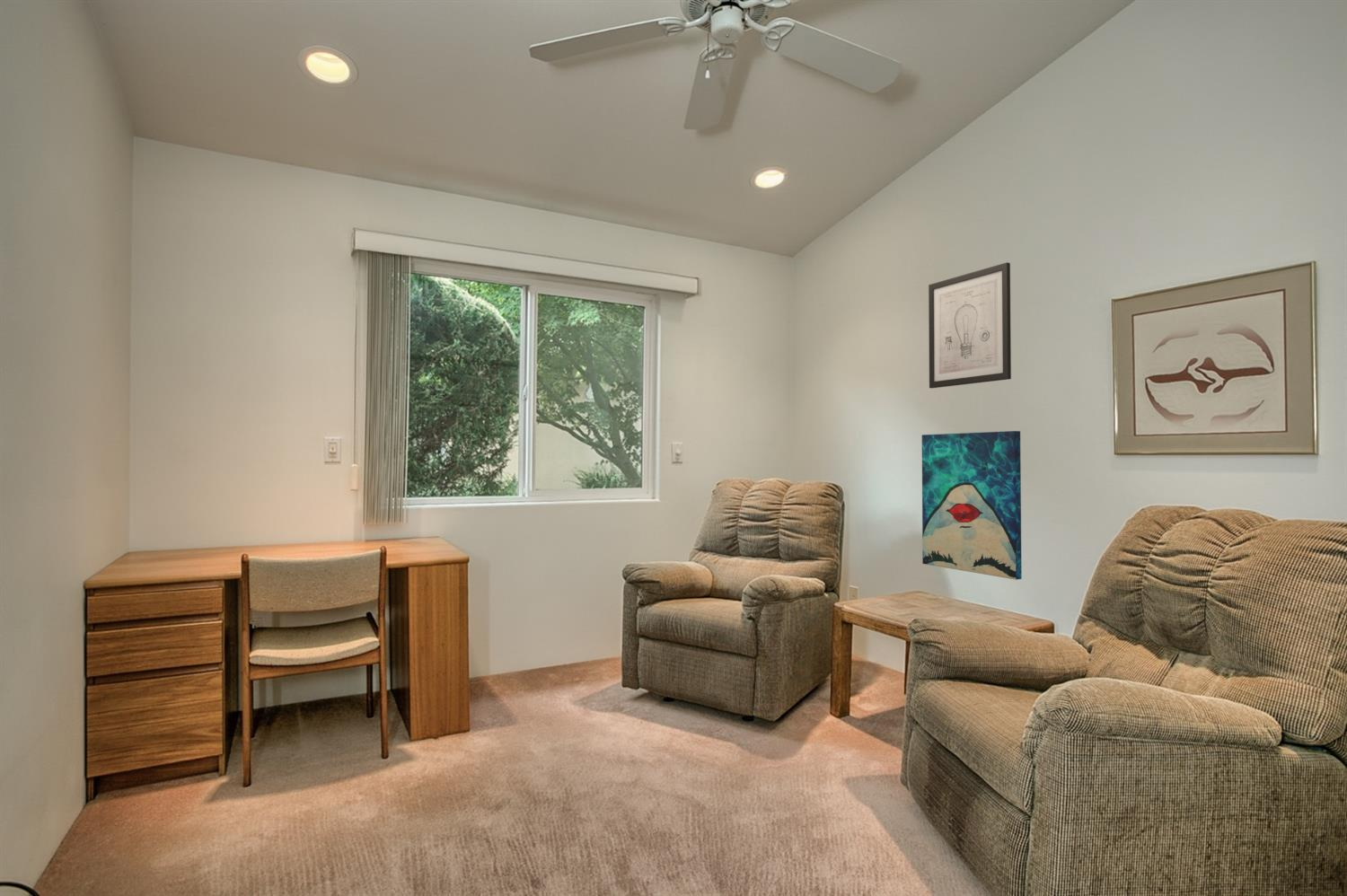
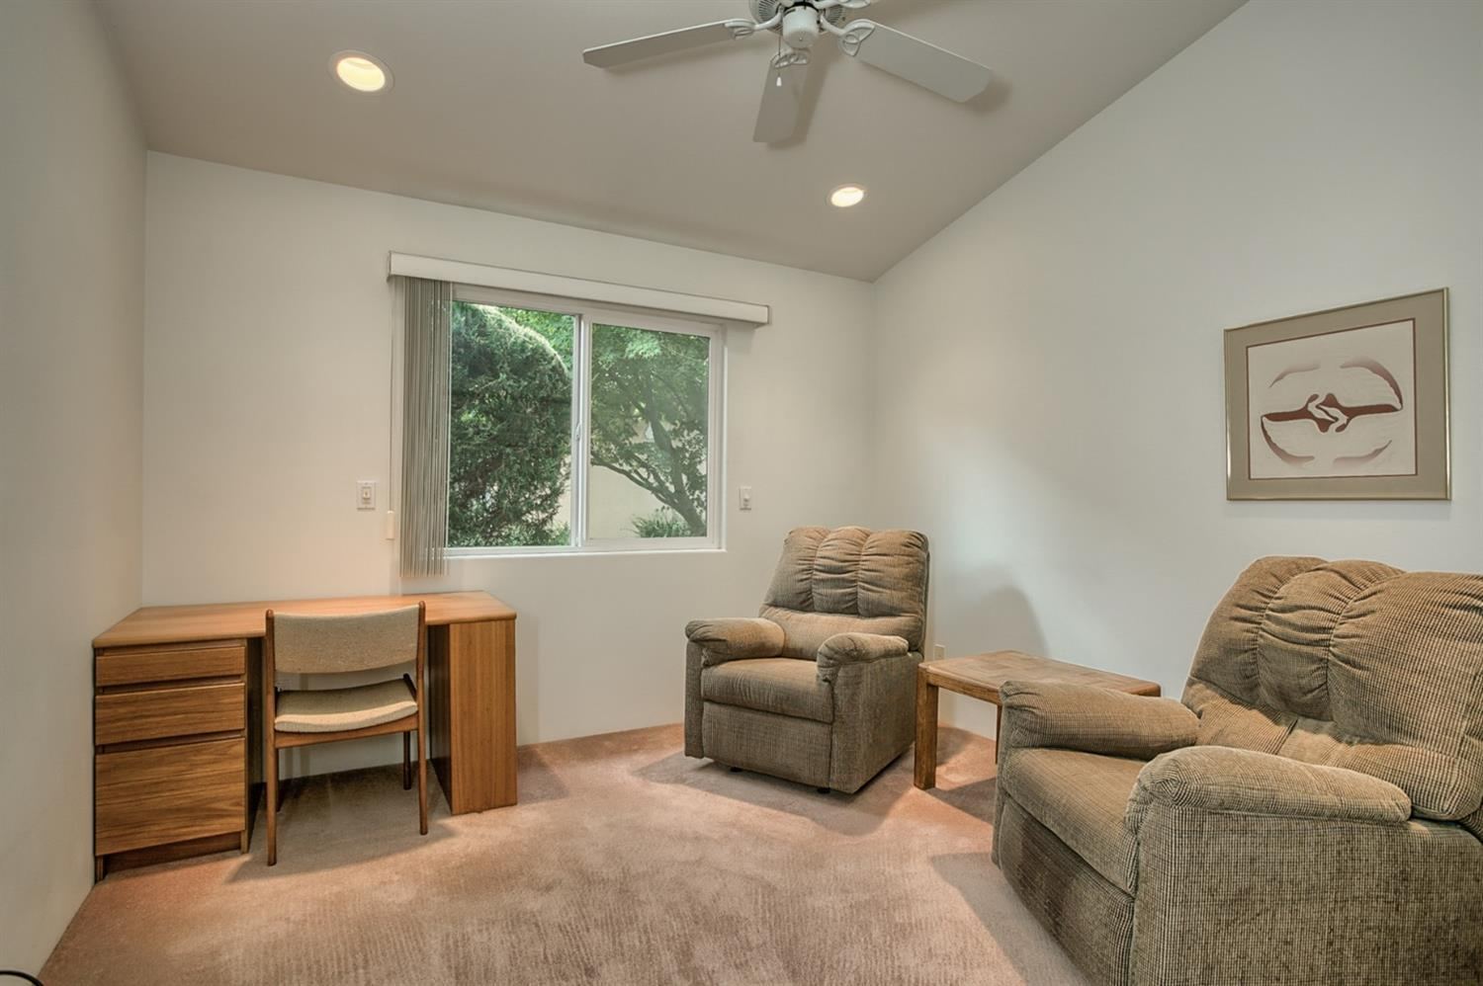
- wall art (967, 329)
- wall art (968, 502)
